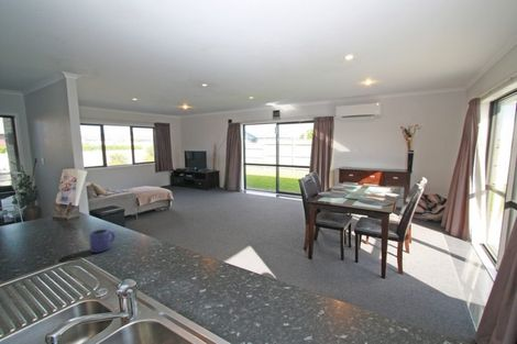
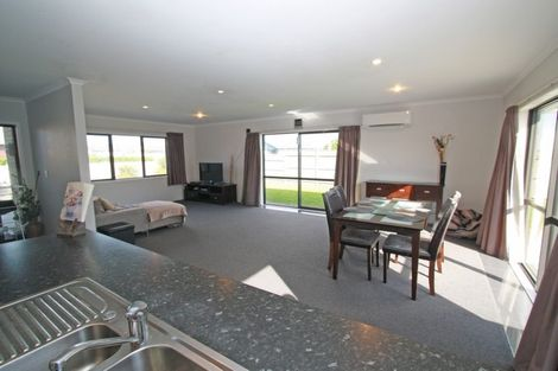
- mug (102, 238)
